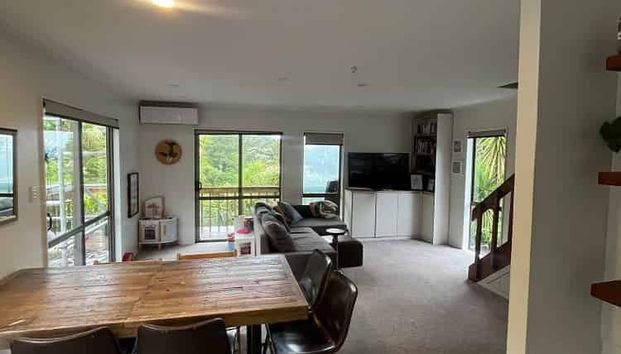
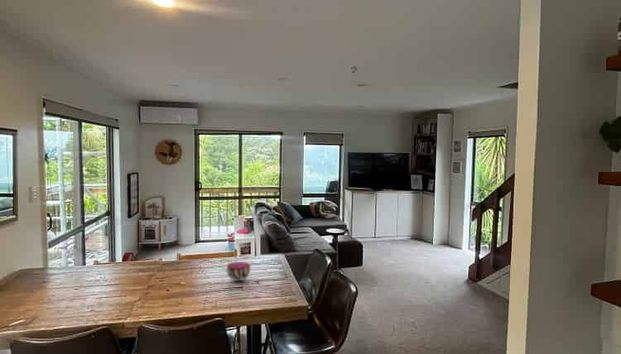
+ decorative bowl (238, 272)
